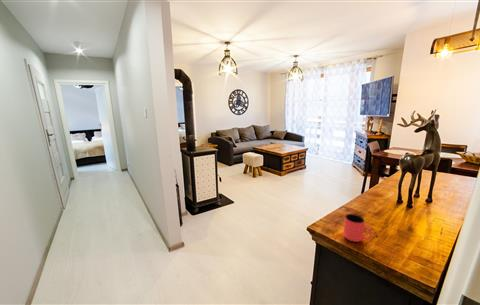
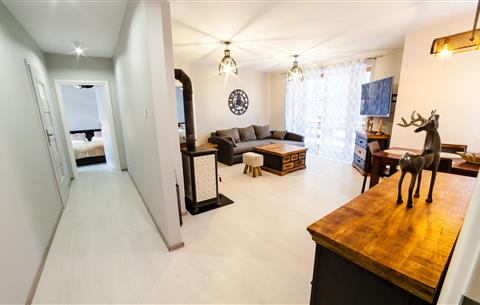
- cup (357, 229)
